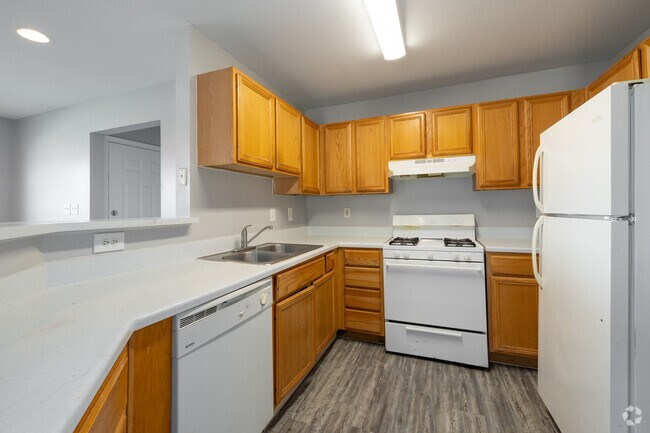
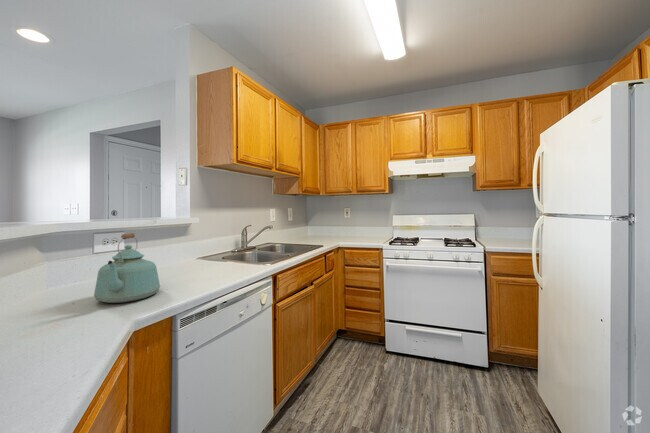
+ kettle (126, 266)
